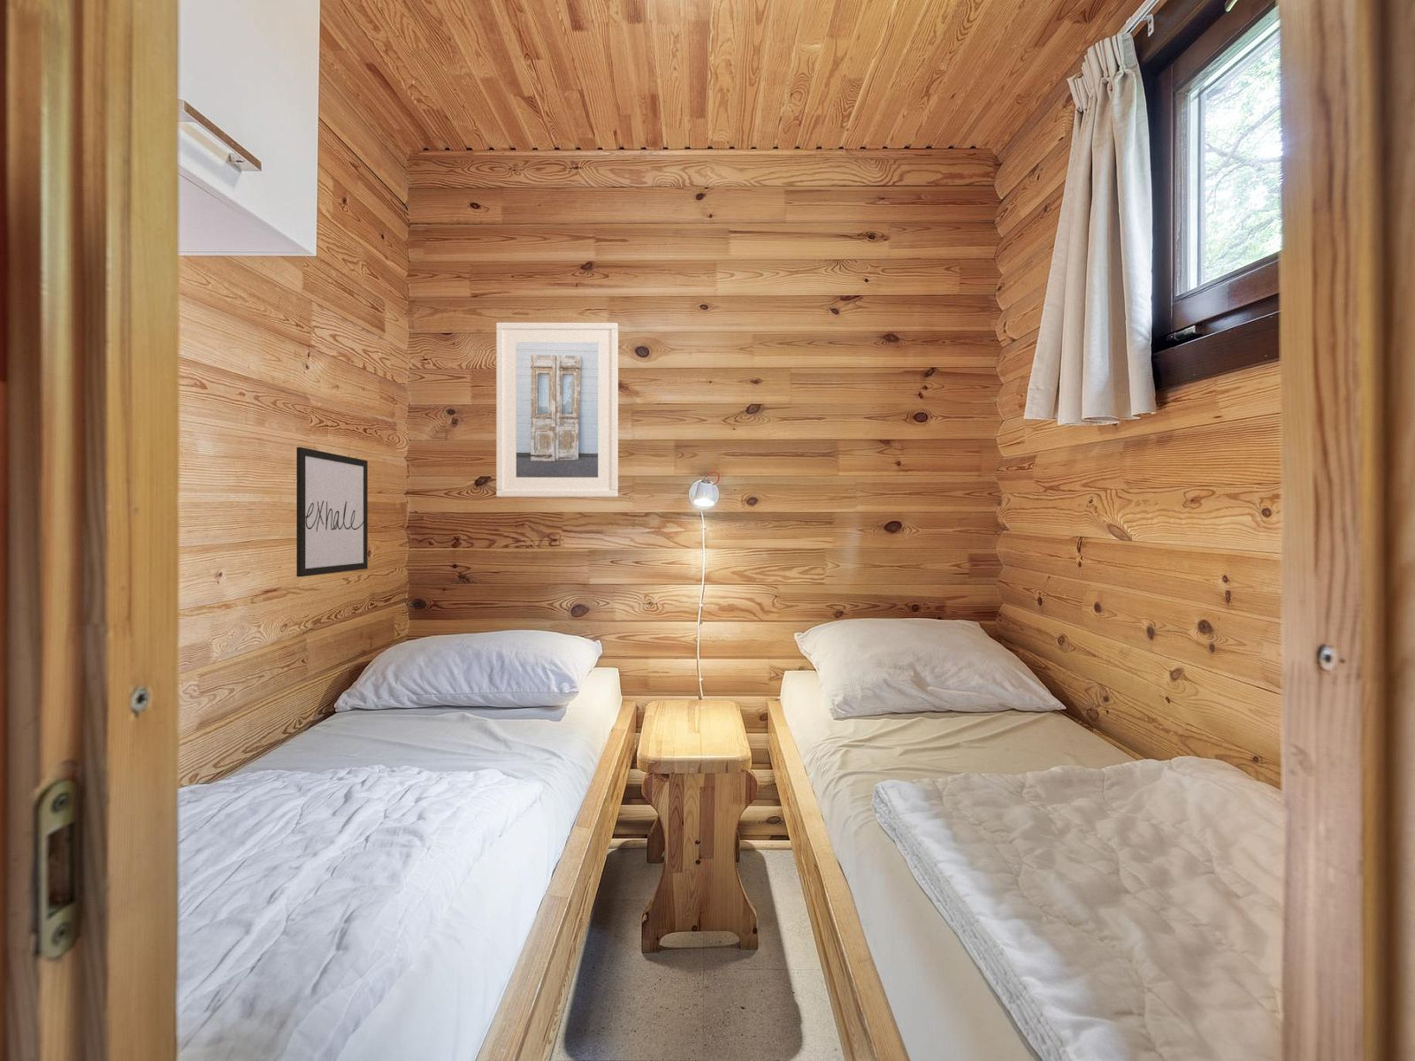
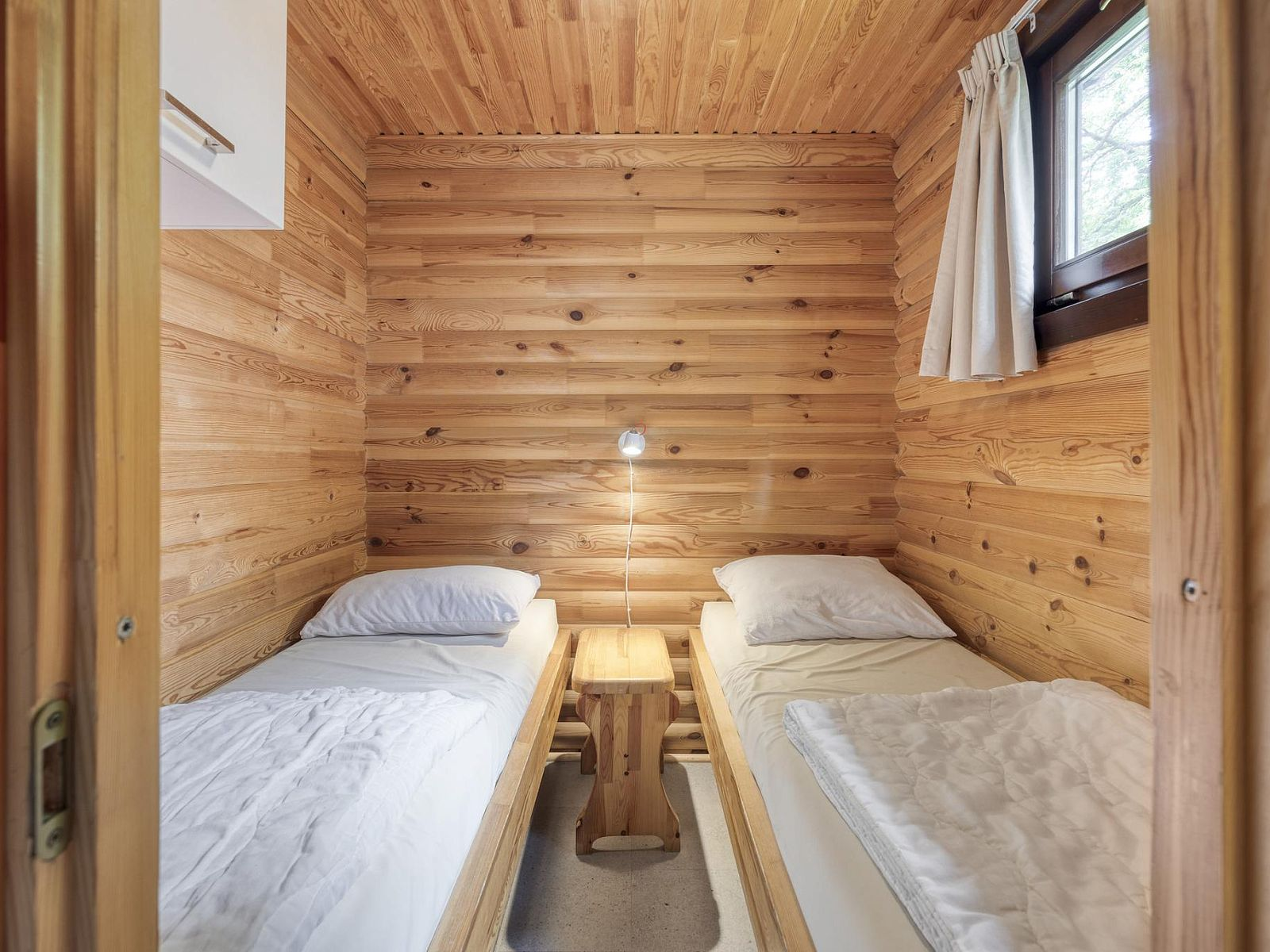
- wall art (335, 513)
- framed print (557, 409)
